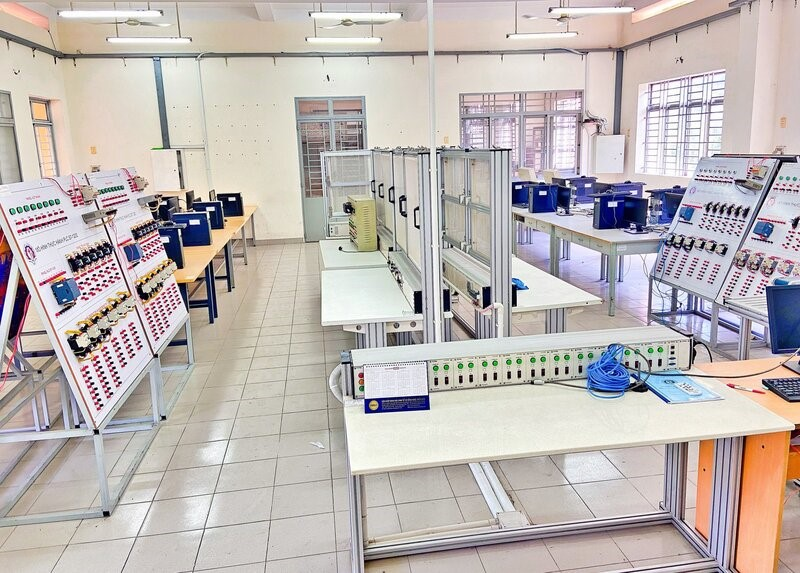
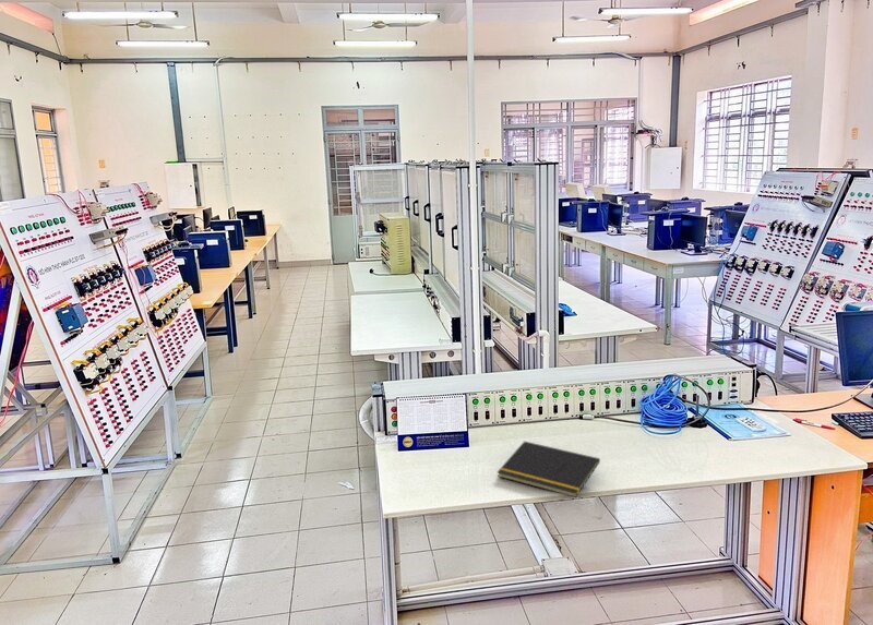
+ notepad (548, 467)
